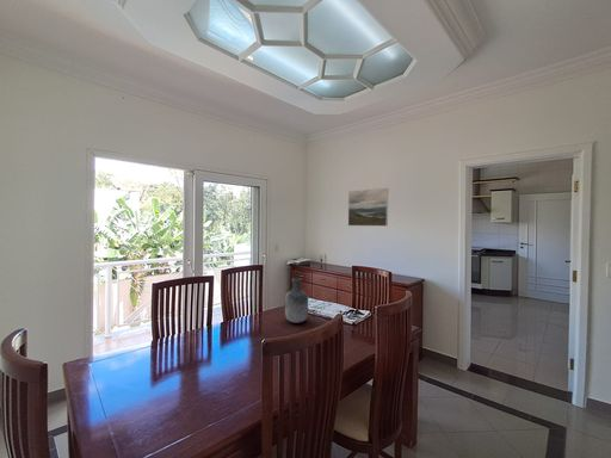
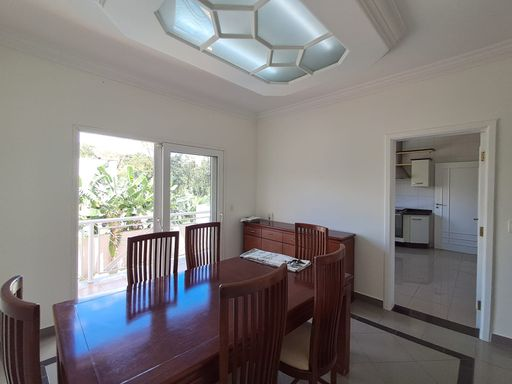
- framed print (366, 208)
- vase (296, 299)
